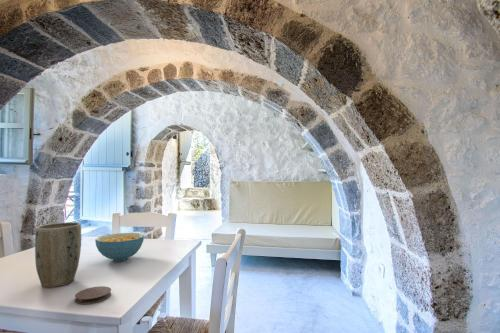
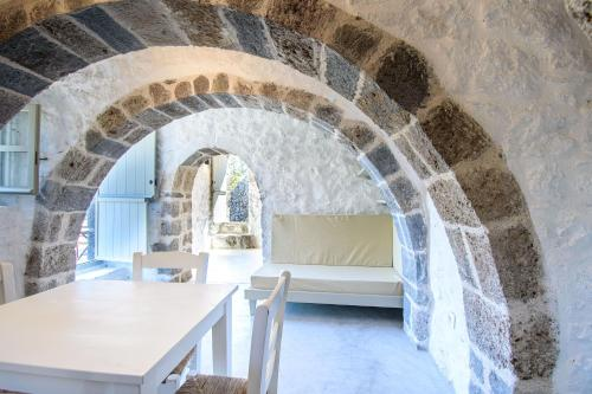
- coaster (93, 294)
- plant pot (59, 253)
- cereal bowl (120, 248)
